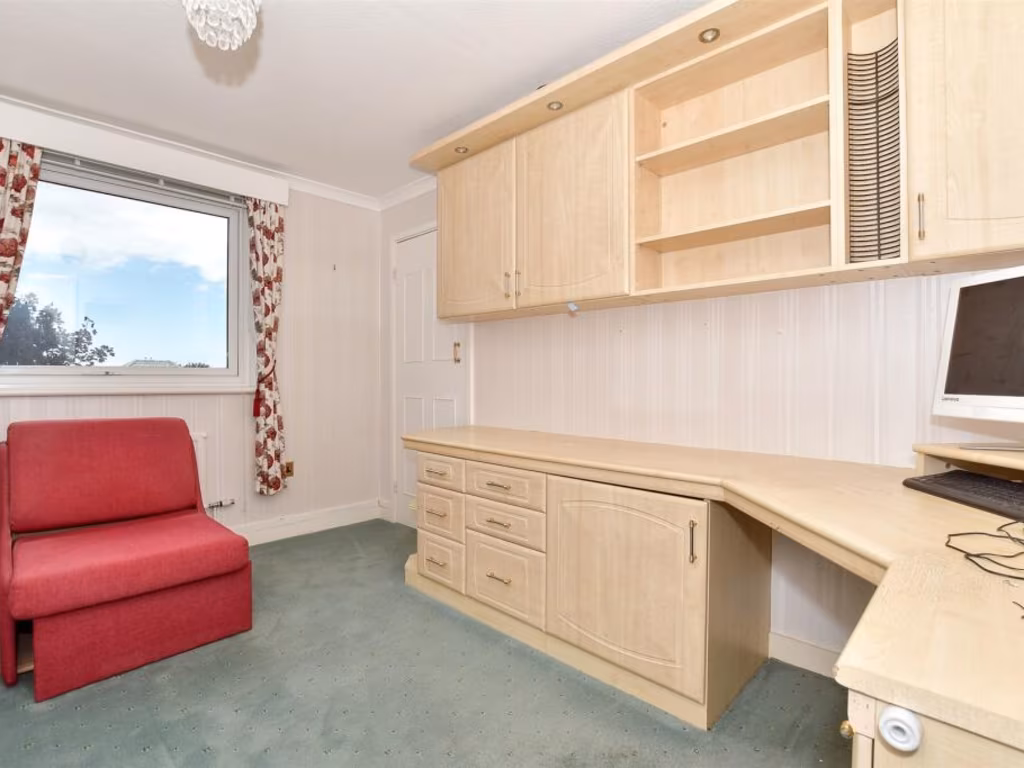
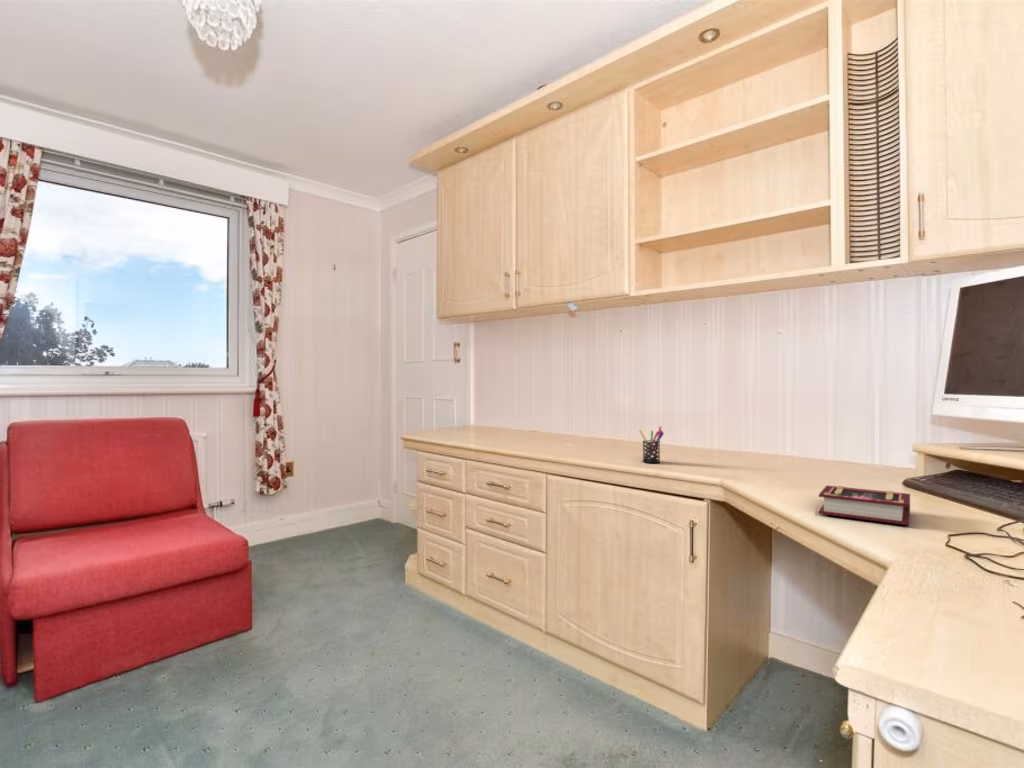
+ book (864, 502)
+ pen holder (652, 443)
